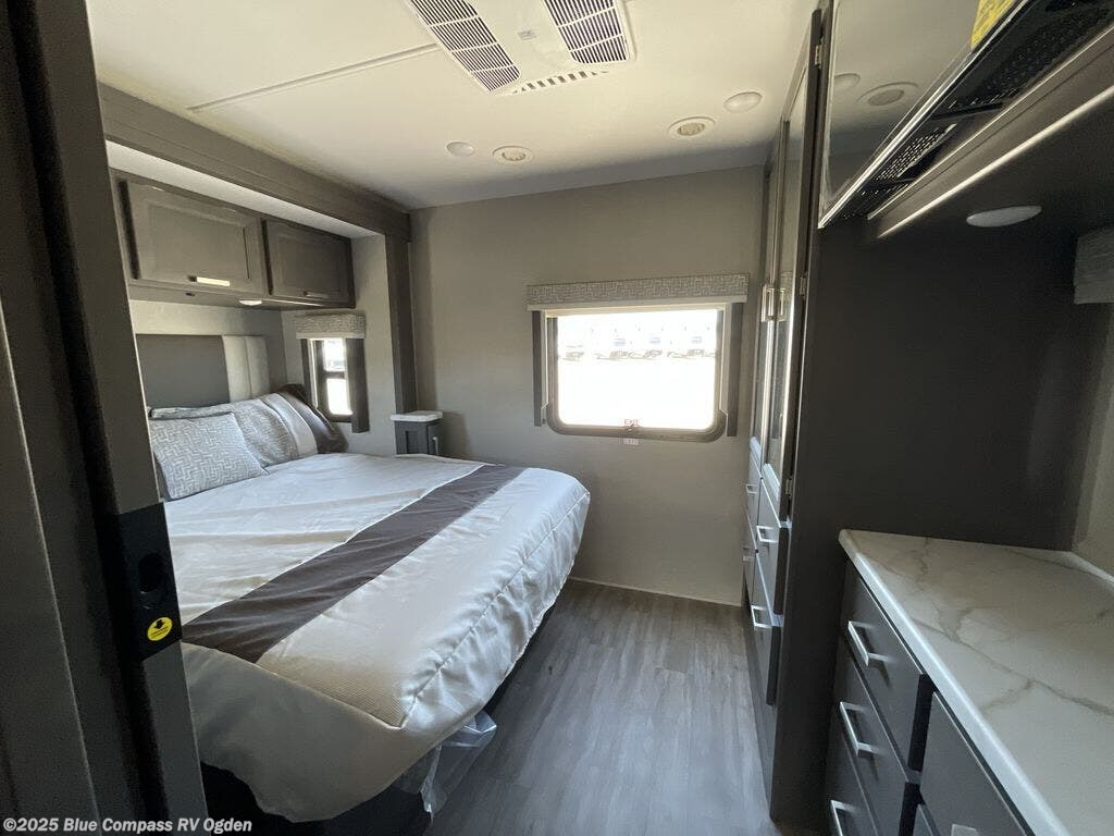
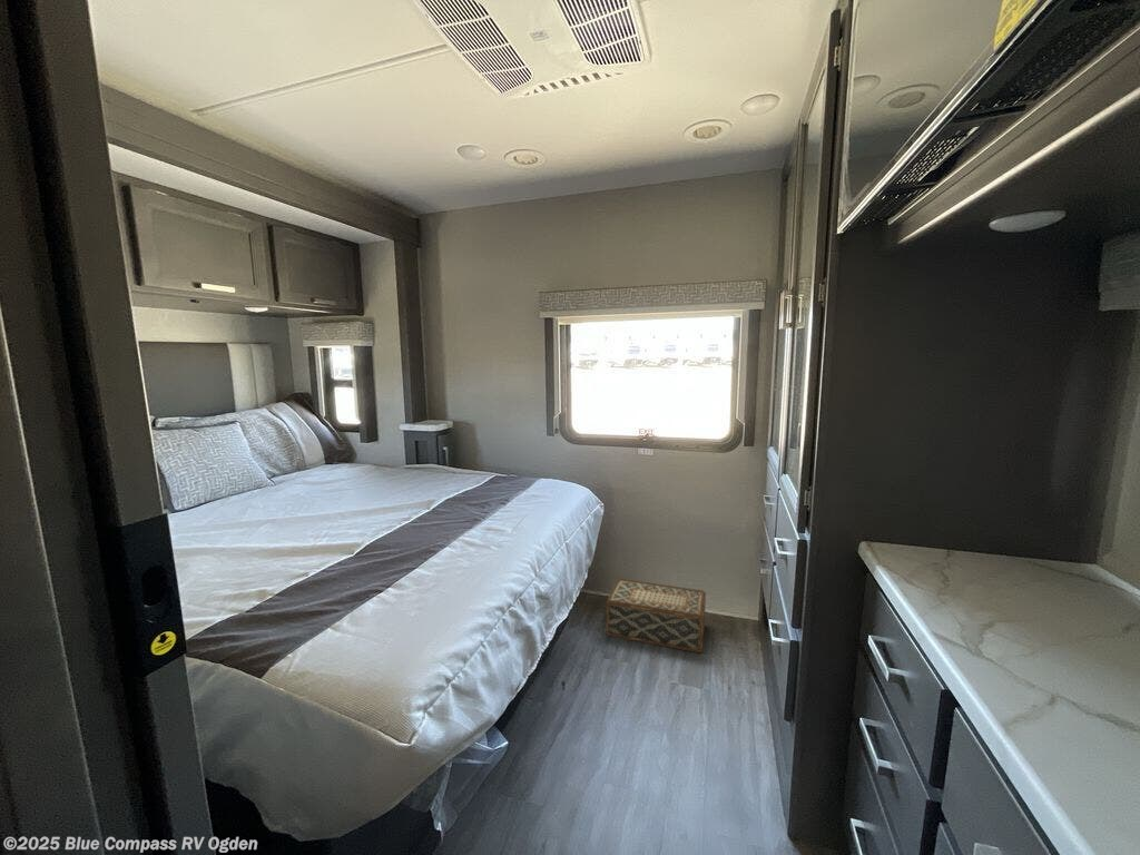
+ woven basket (656, 612)
